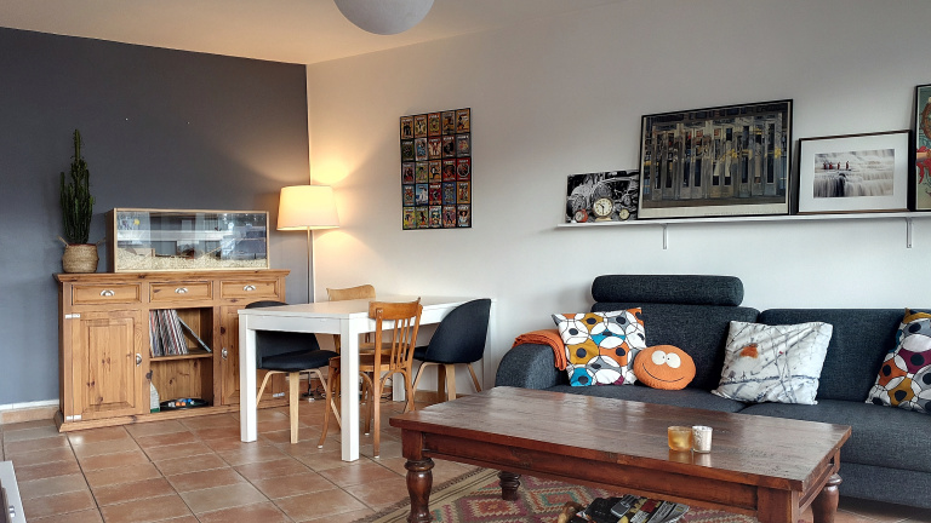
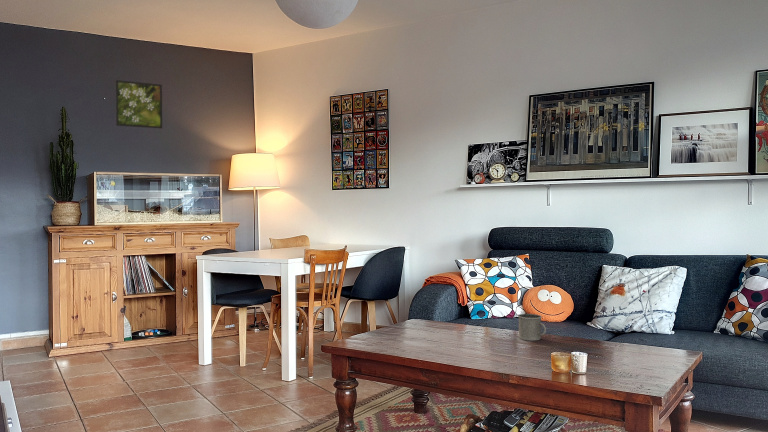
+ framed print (139, 104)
+ mug (532, 327)
